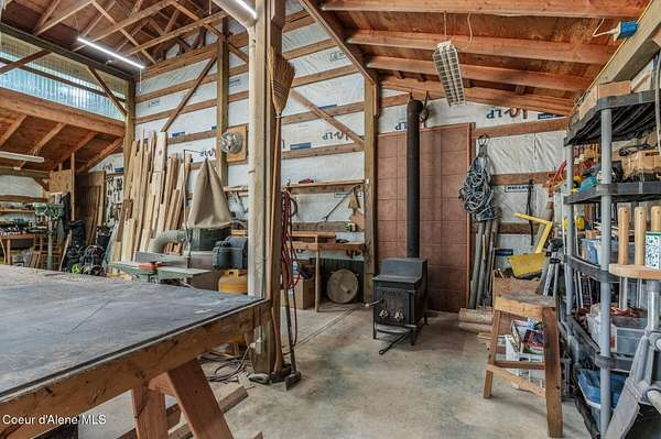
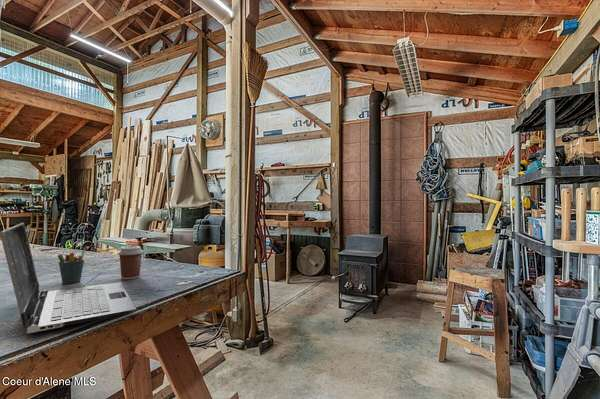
+ pen holder (71, 265)
+ laptop computer (79, 287)
+ coffee cup (130, 262)
